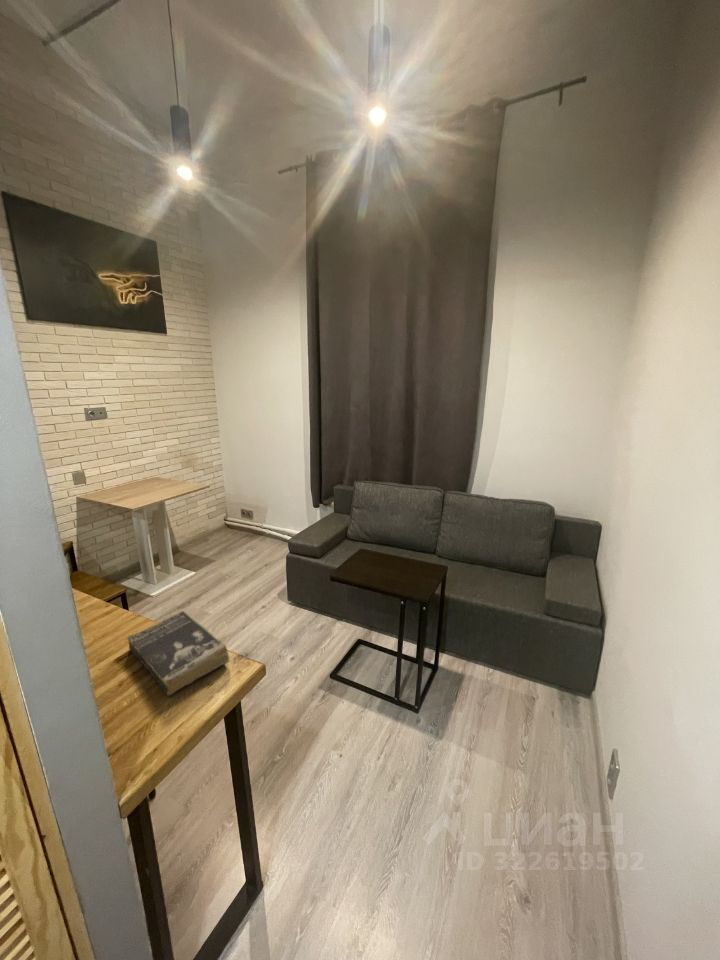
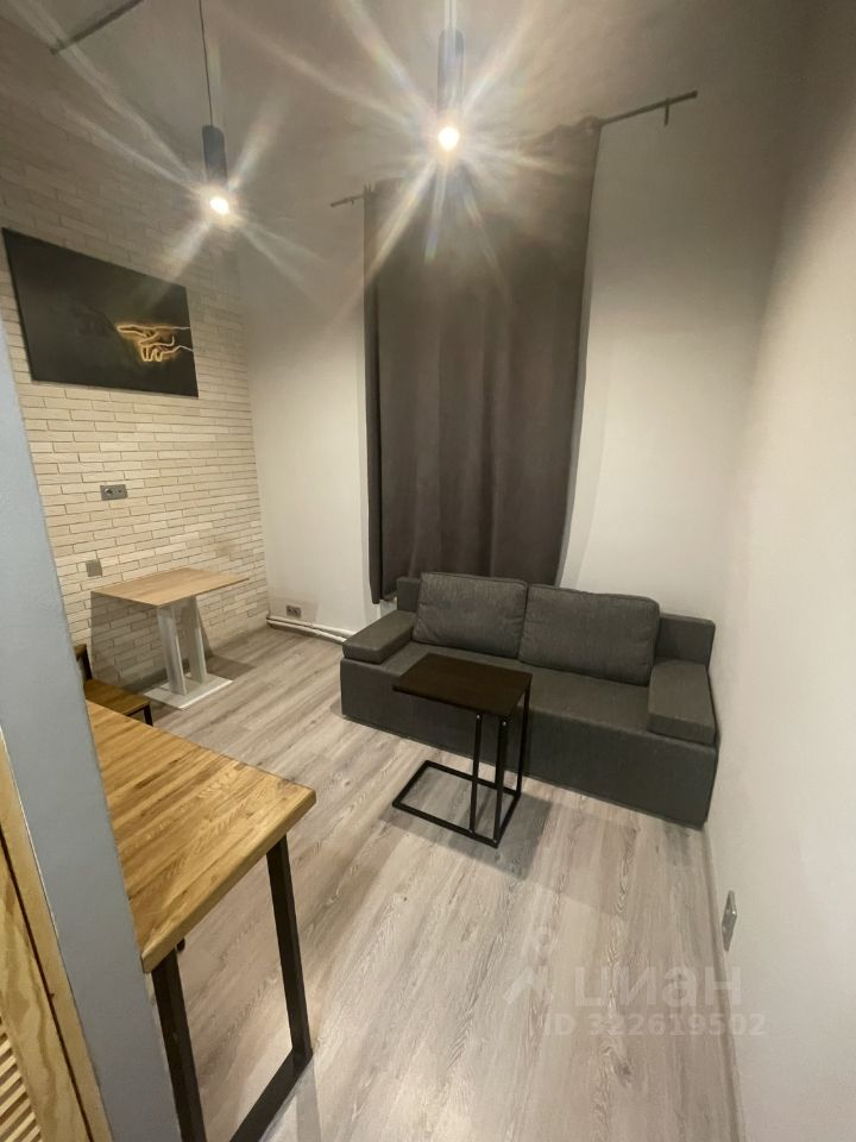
- book (178, 648)
